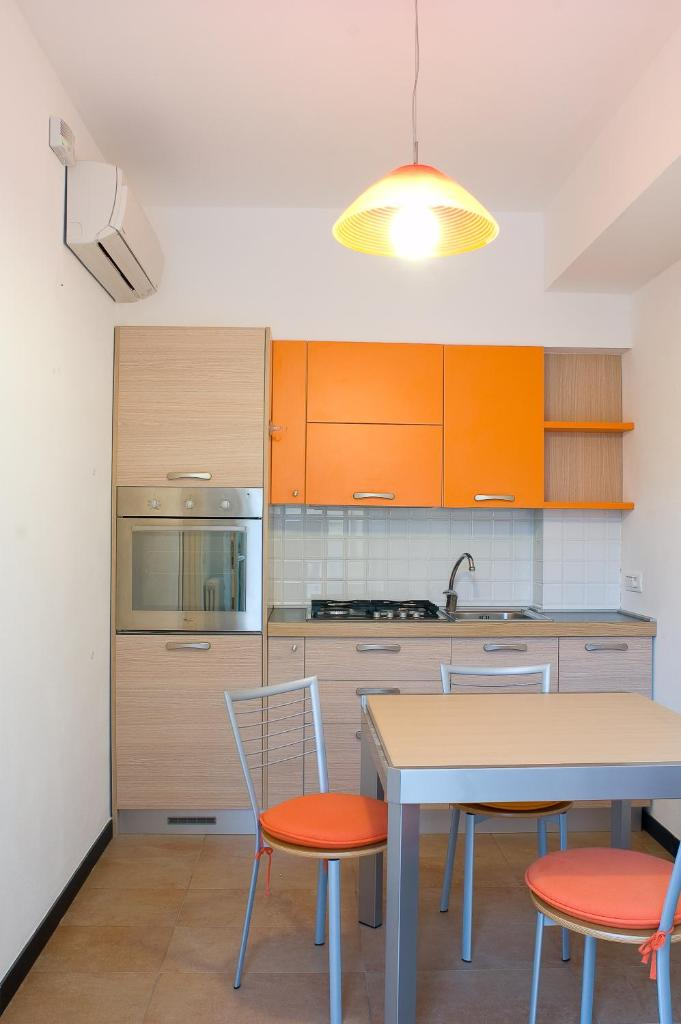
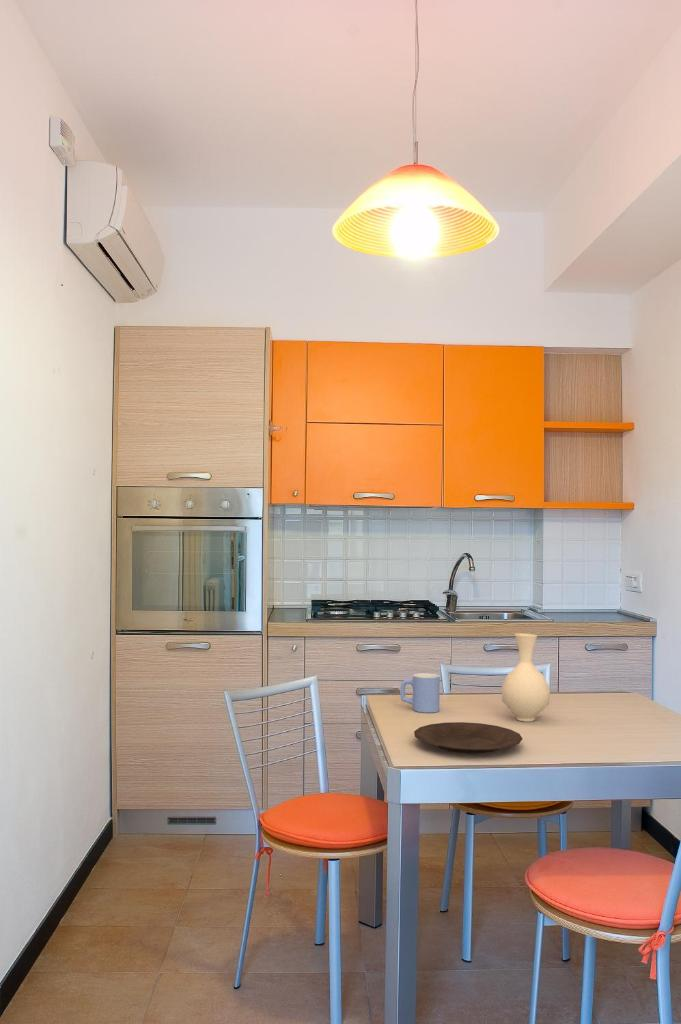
+ plate (467, 739)
+ vase (525, 677)
+ mug (420, 692)
